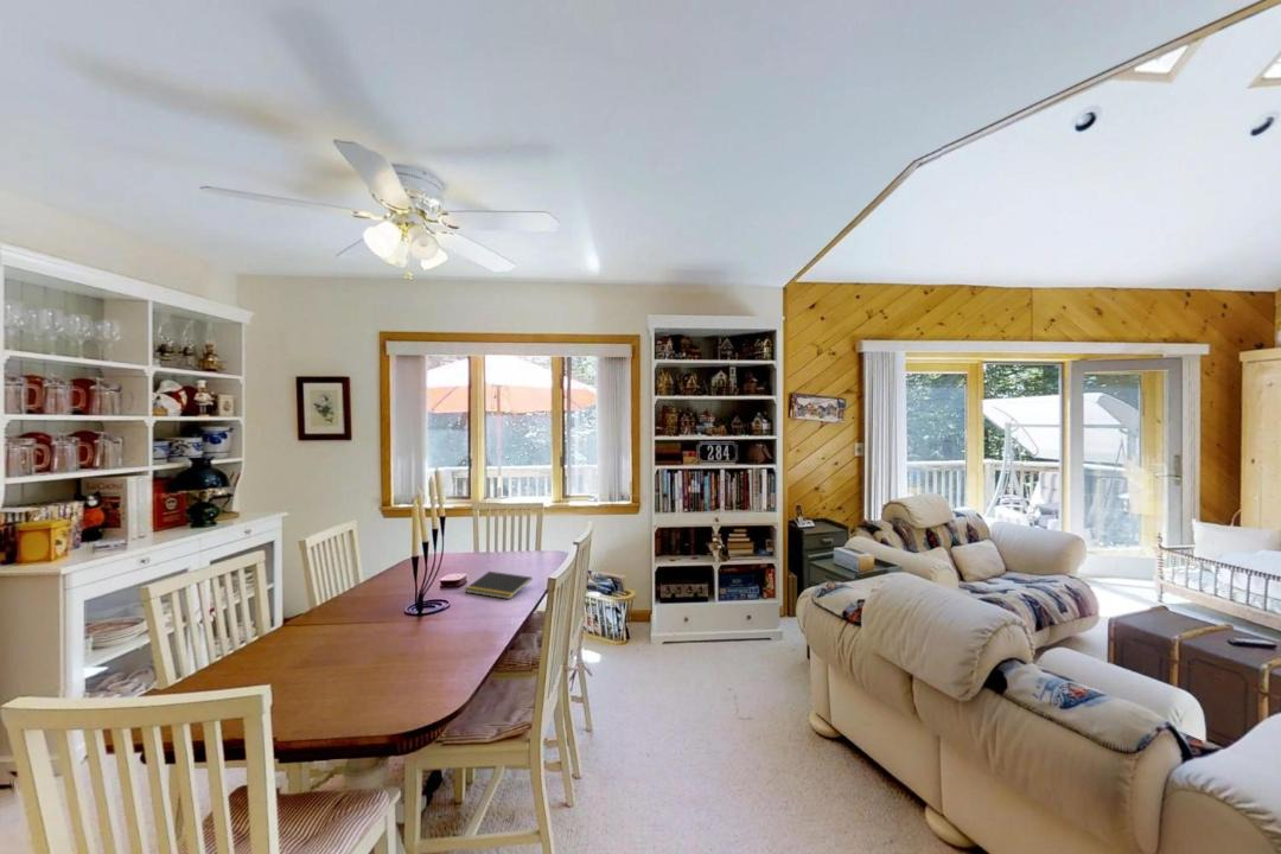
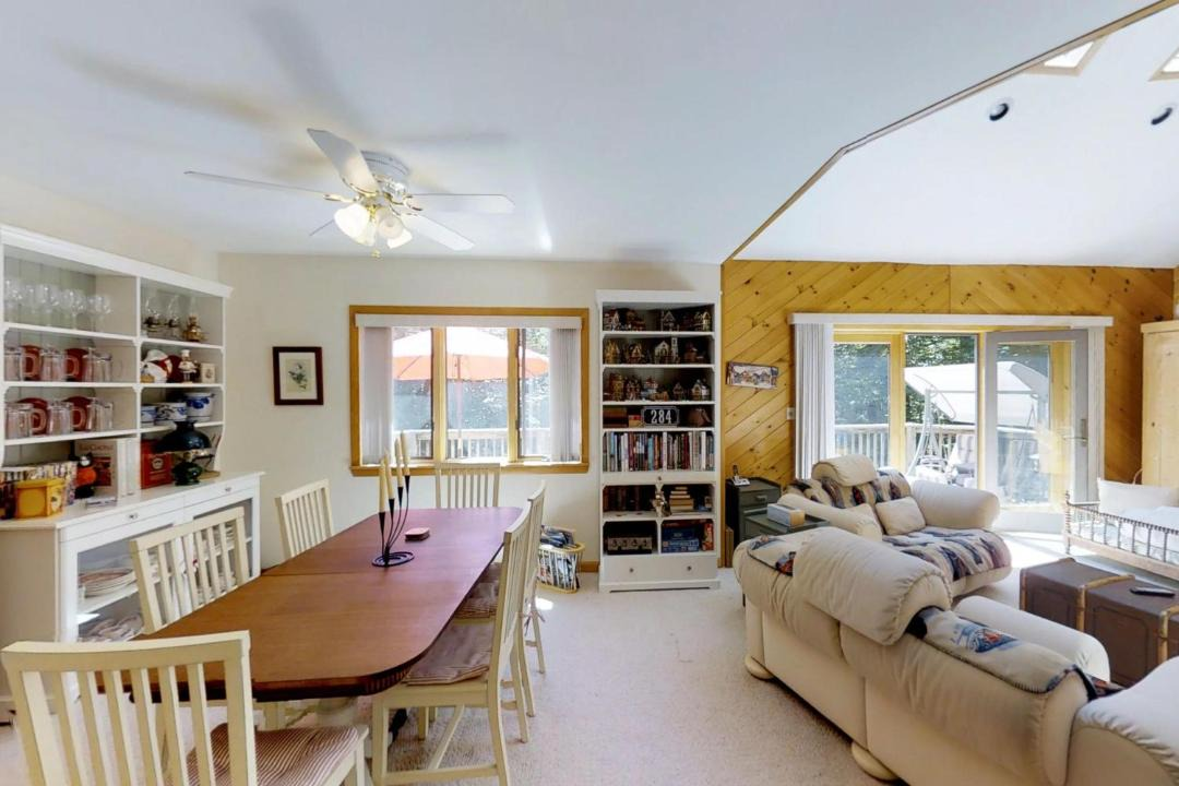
- notepad (498, 584)
